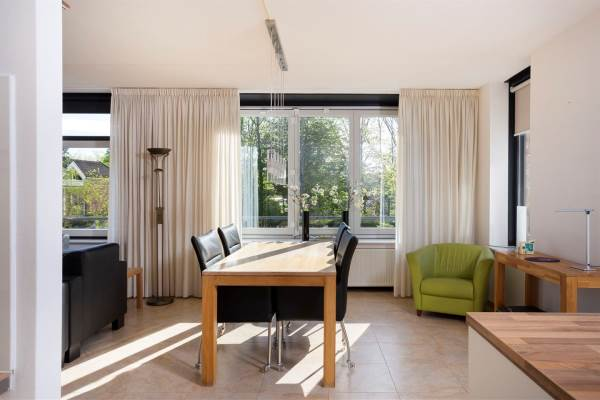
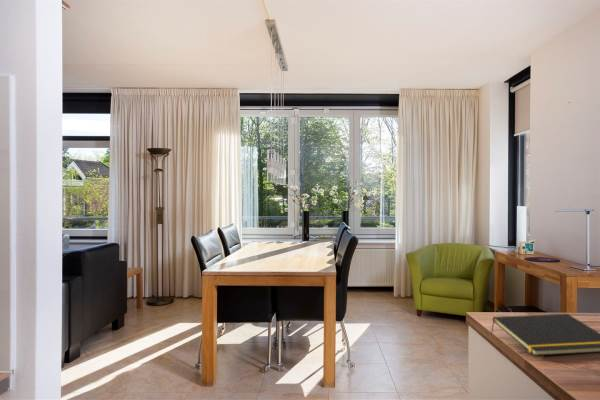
+ notepad (552, 332)
